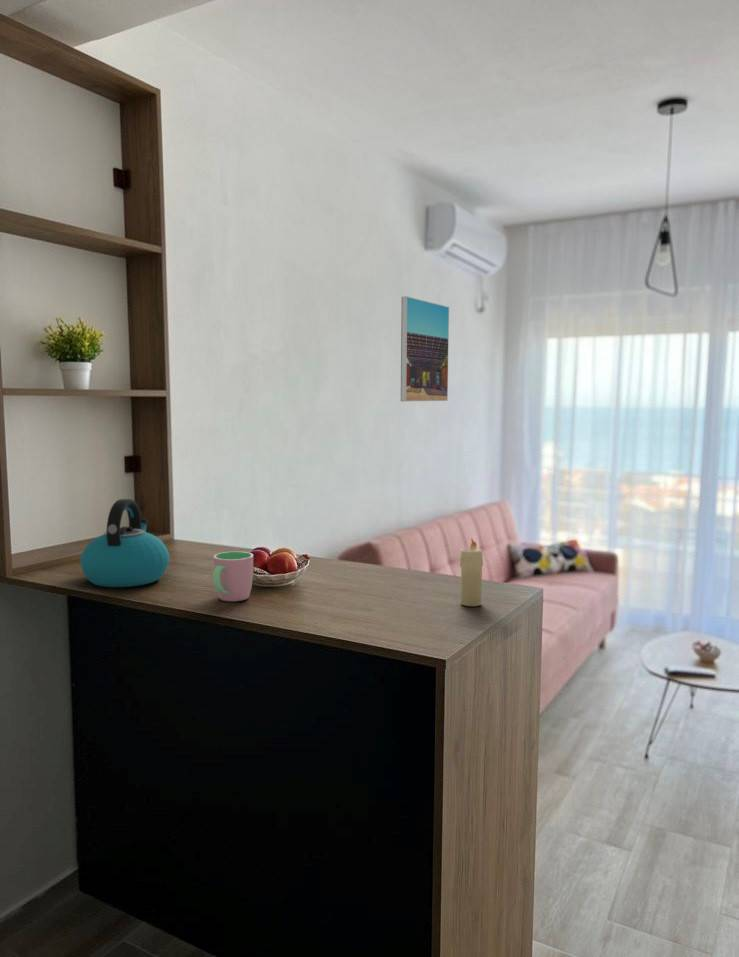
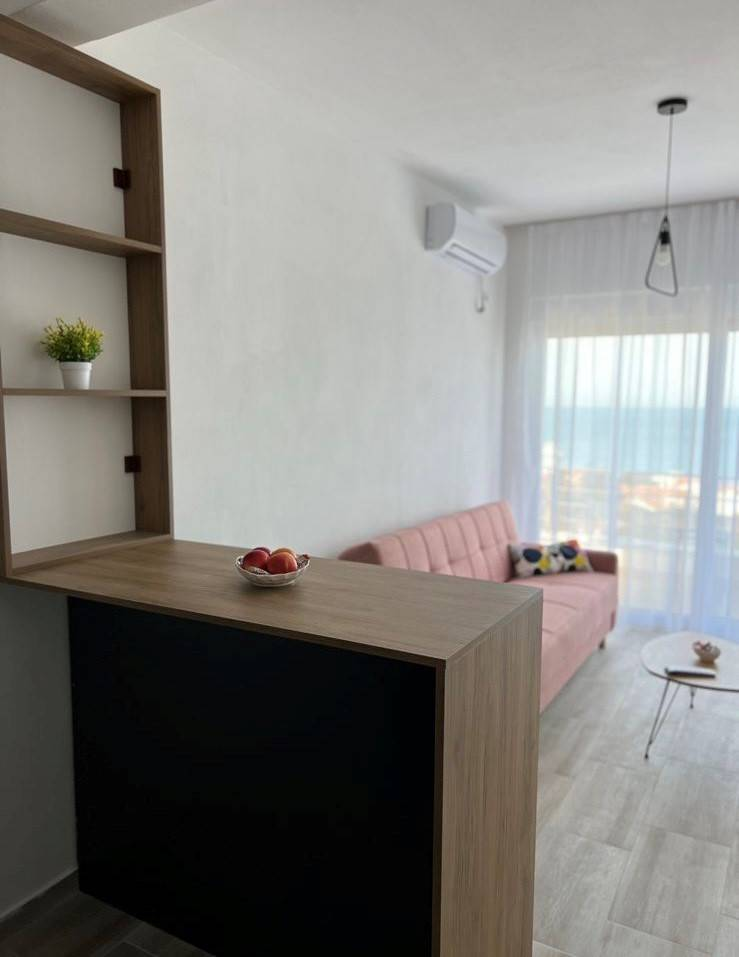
- kettle (127, 538)
- candle (471, 571)
- cup (230, 578)
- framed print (426, 351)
